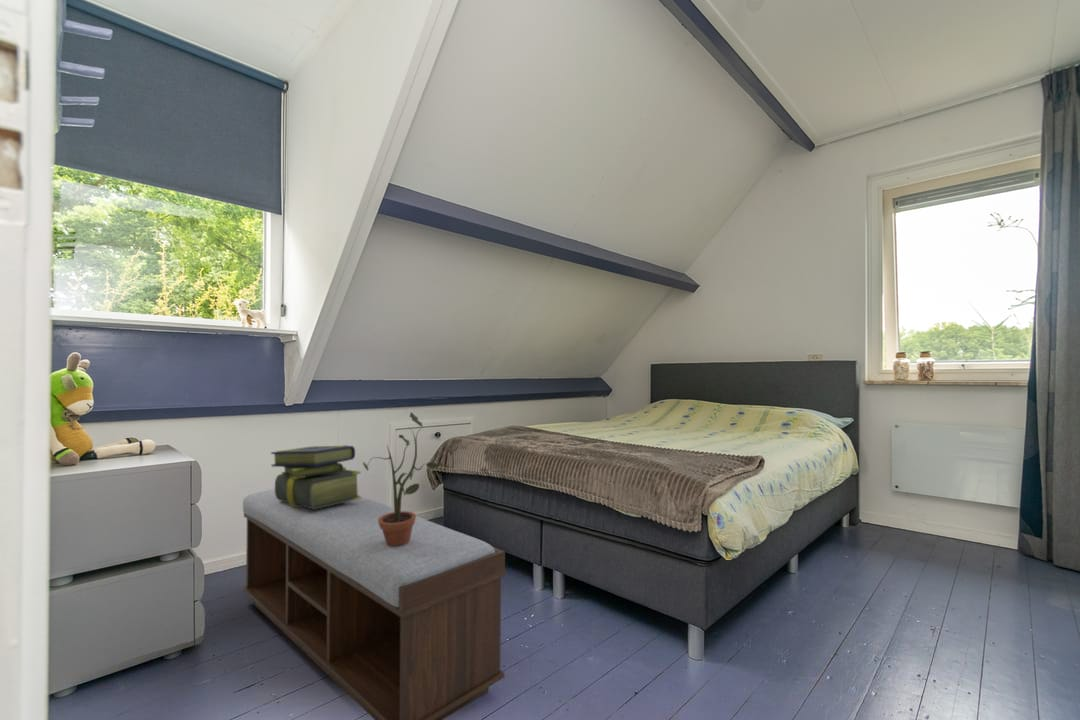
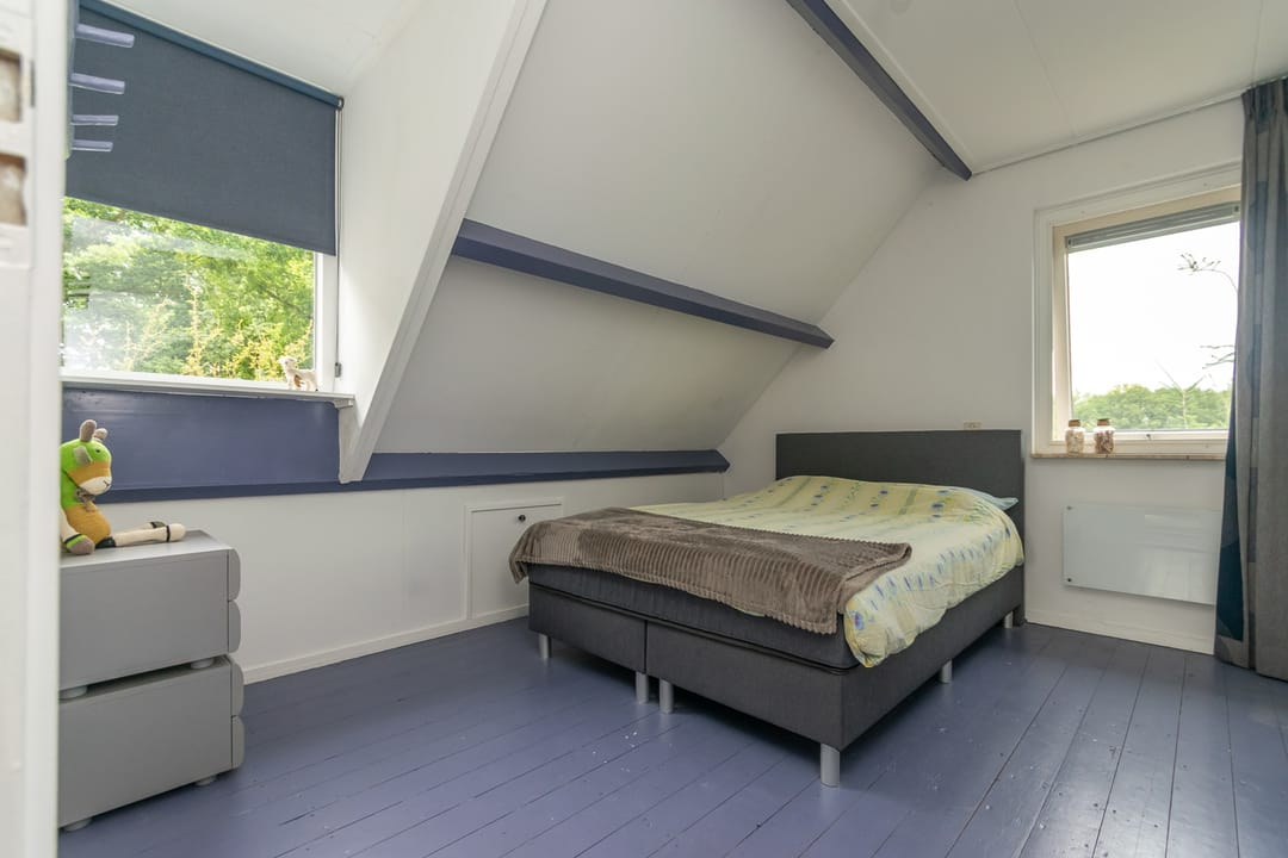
- stack of books (314, 473)
- potted plant (404, 479)
- bench (351, 577)
